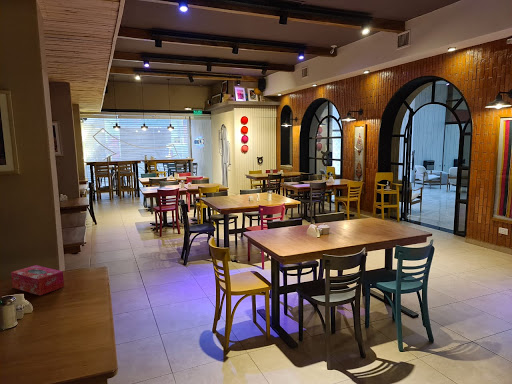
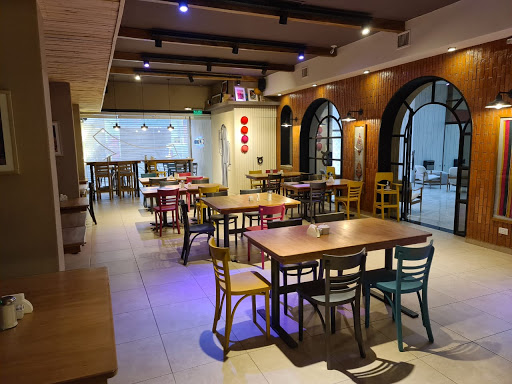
- tissue box (37, 279)
